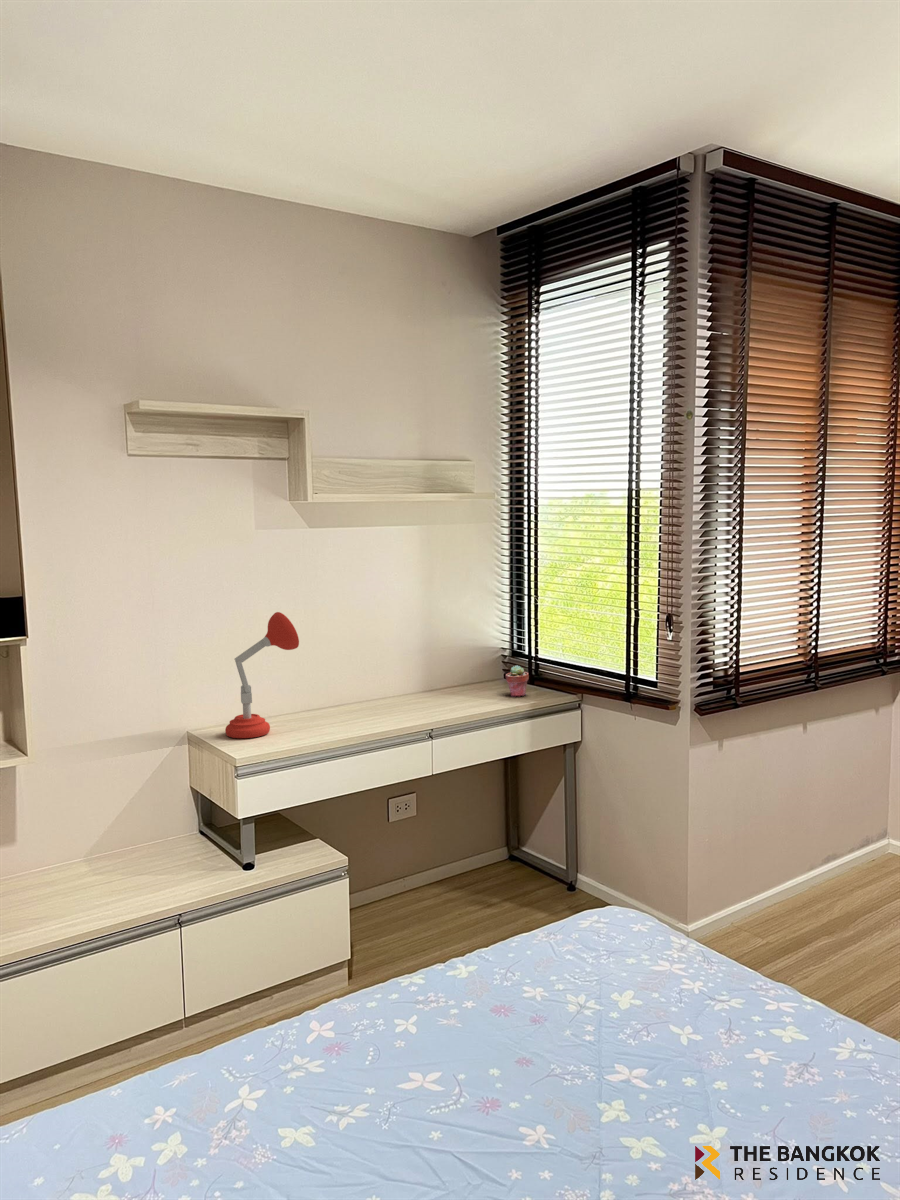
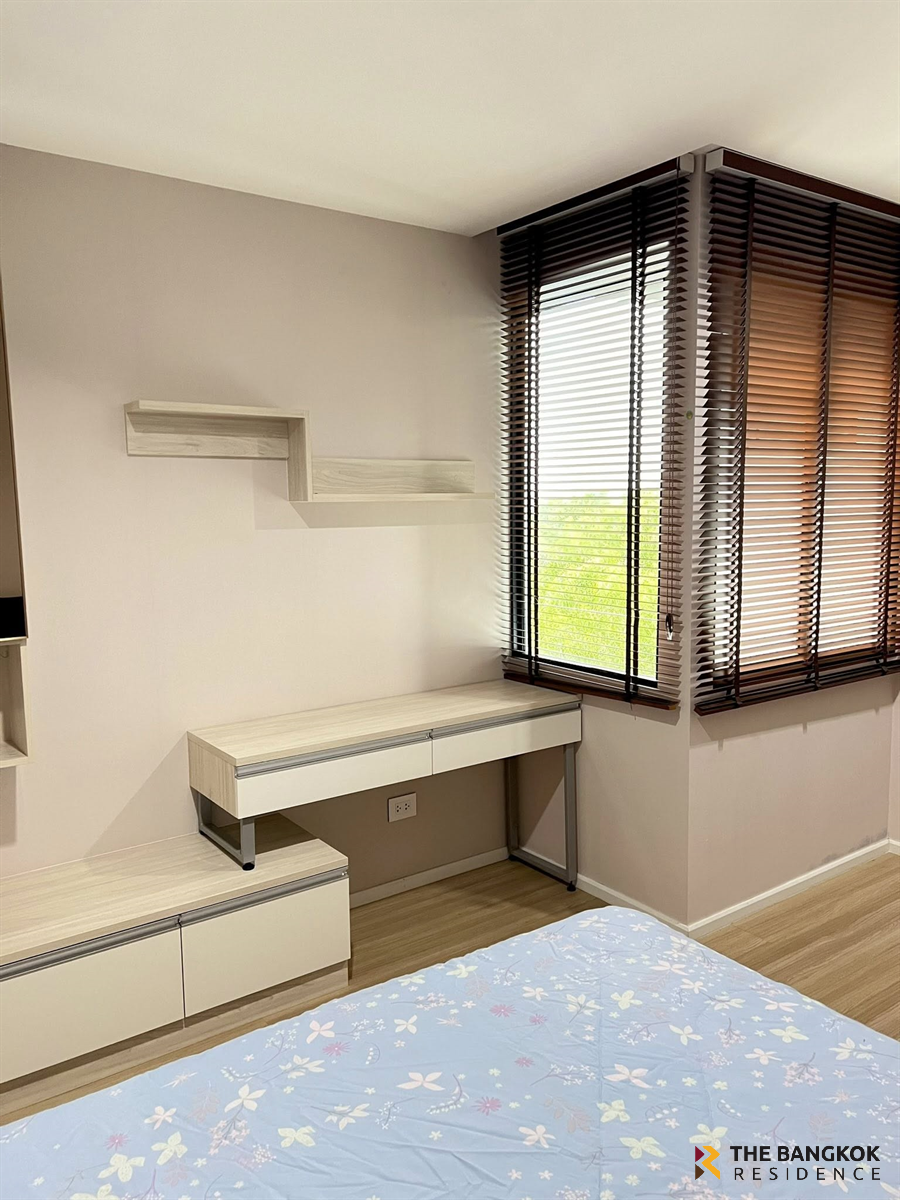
- desk lamp (245, 675)
- potted succulent (517, 680)
